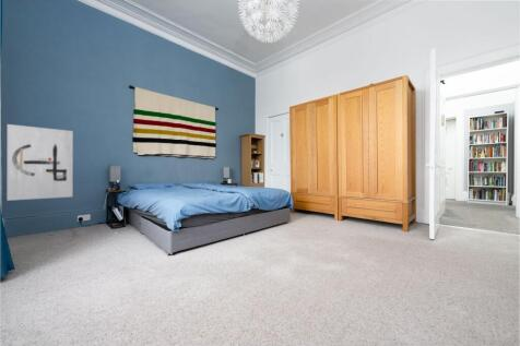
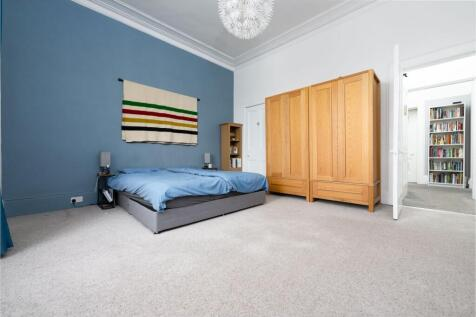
- wall art (42, 163)
